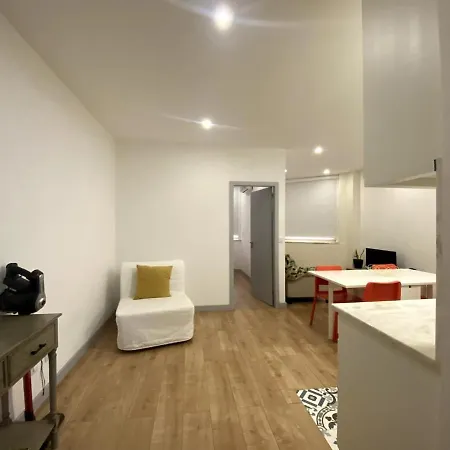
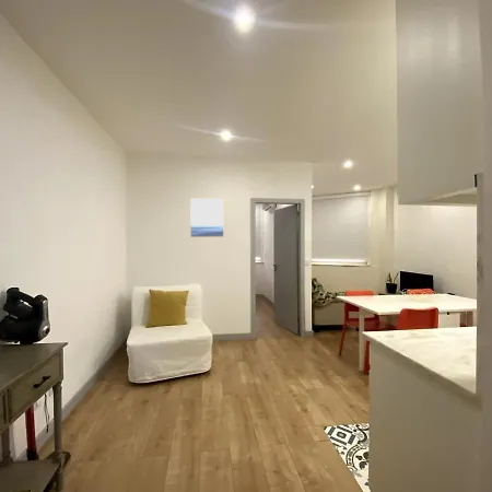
+ wall art (207, 218)
